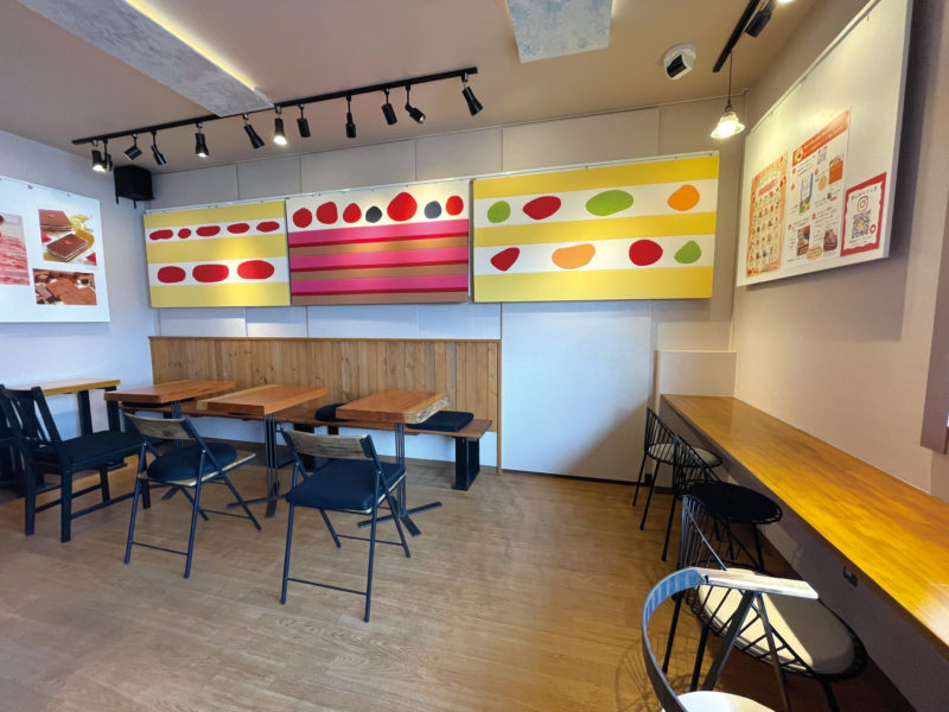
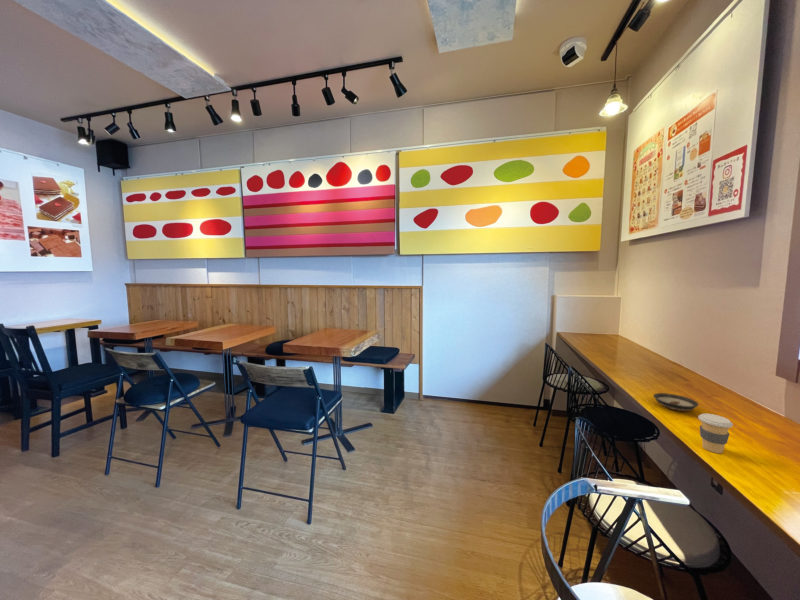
+ coffee cup (713, 433)
+ saucer (674, 403)
